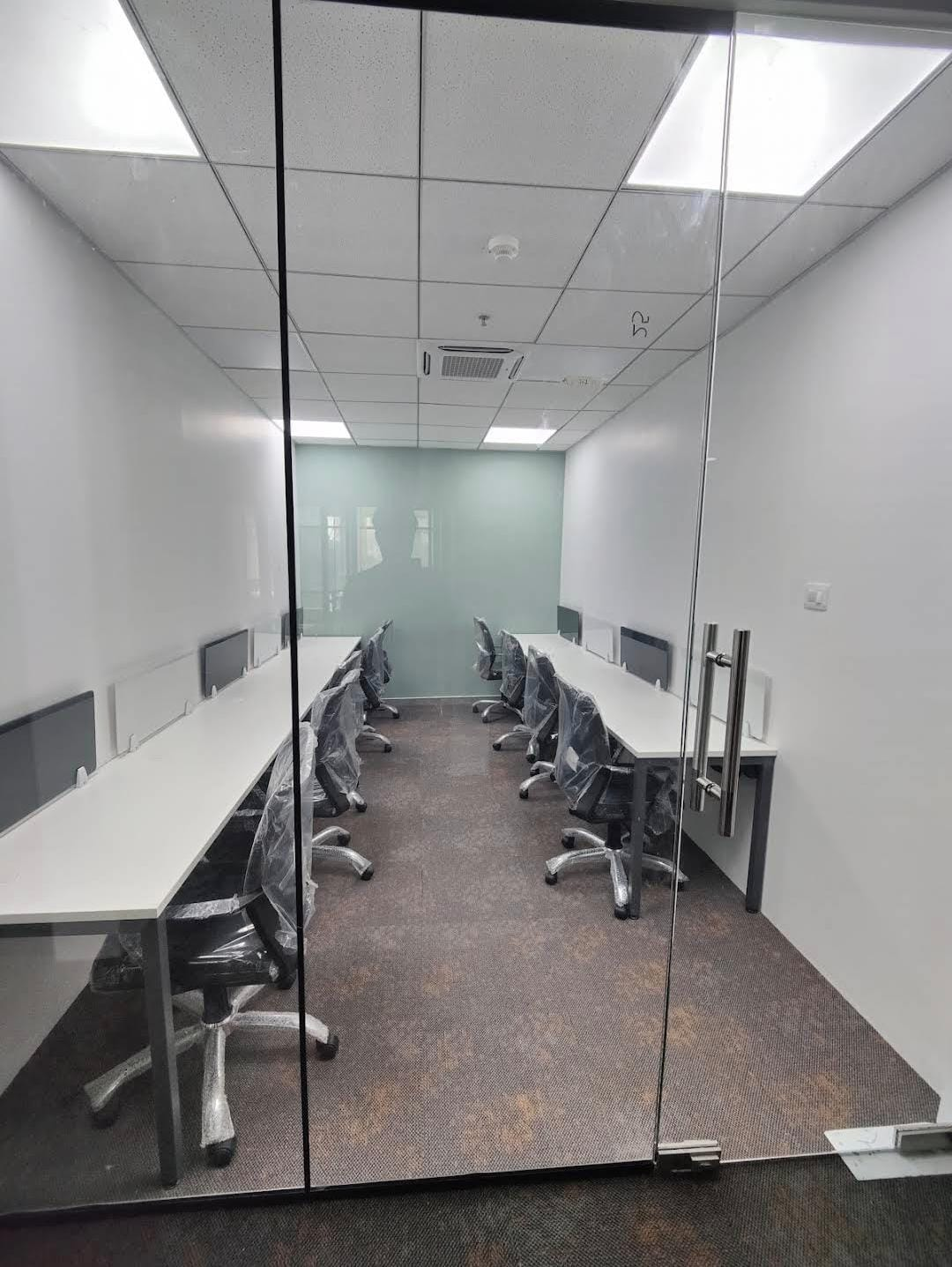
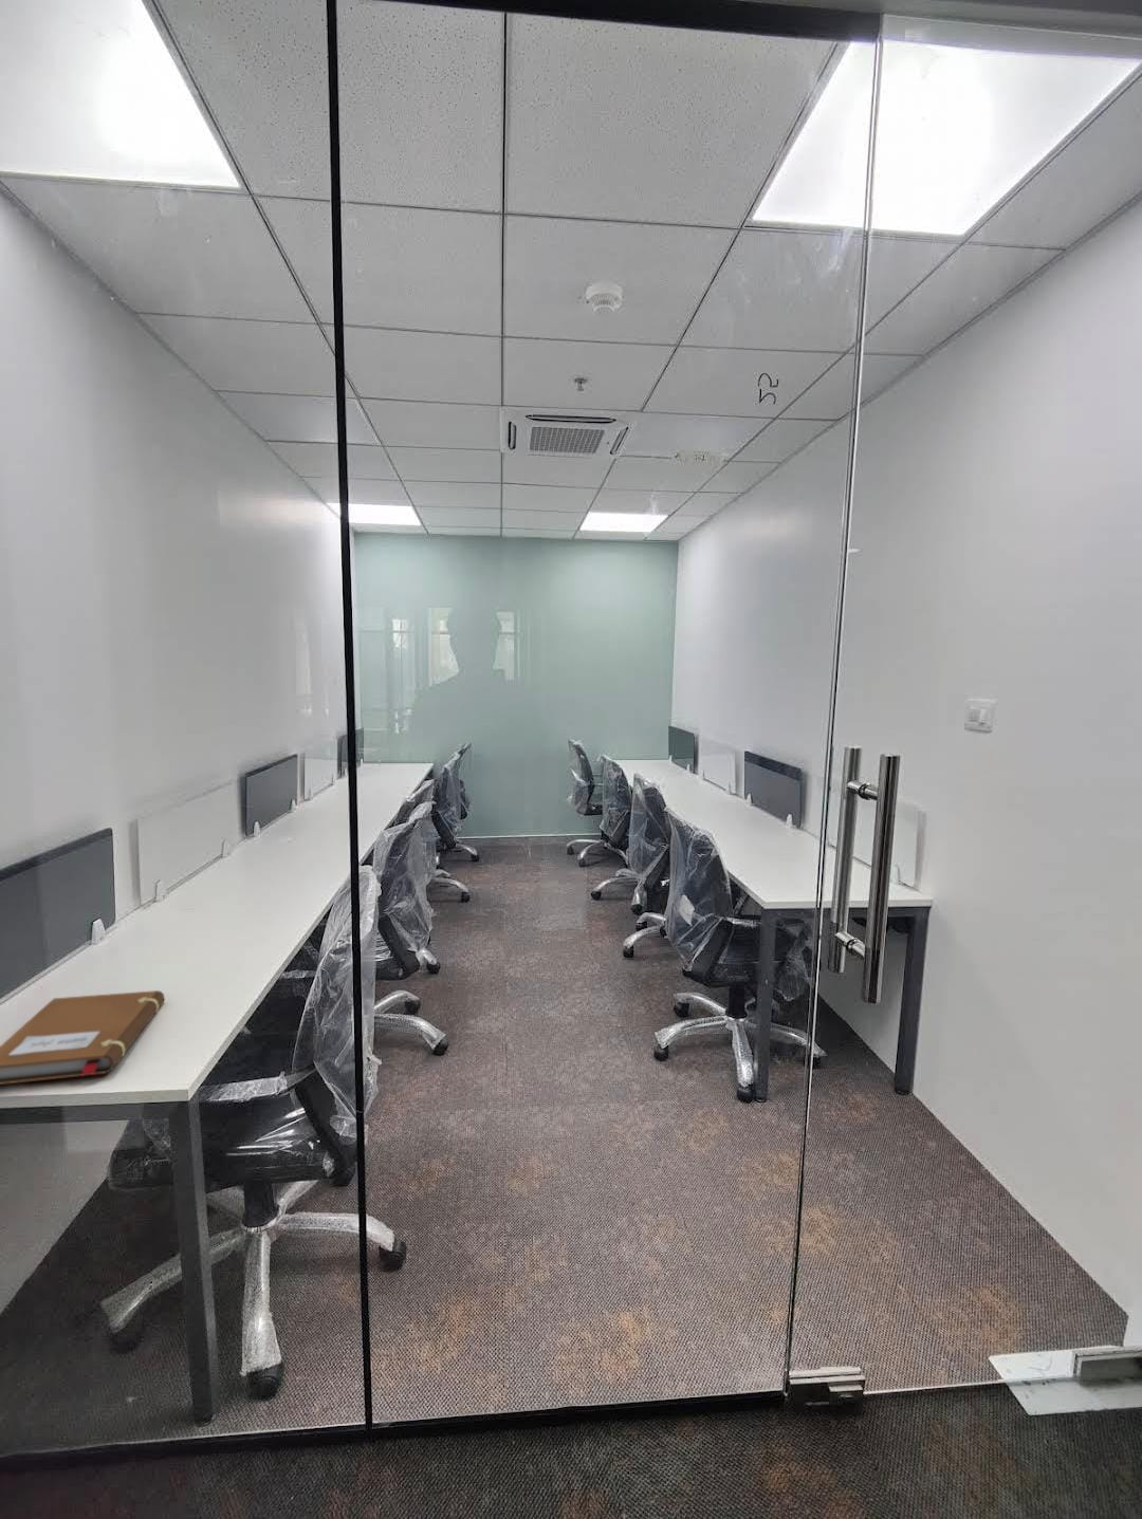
+ notebook (79, 1035)
